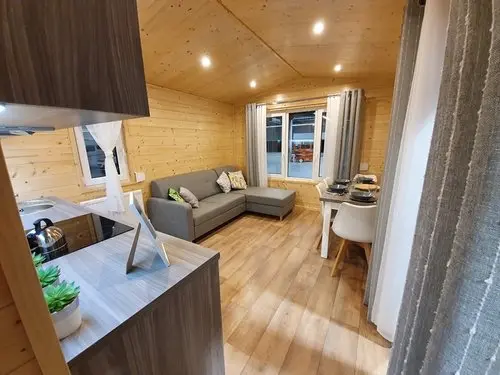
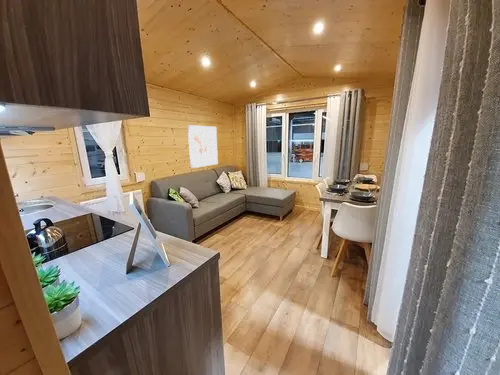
+ wall art (204, 146)
